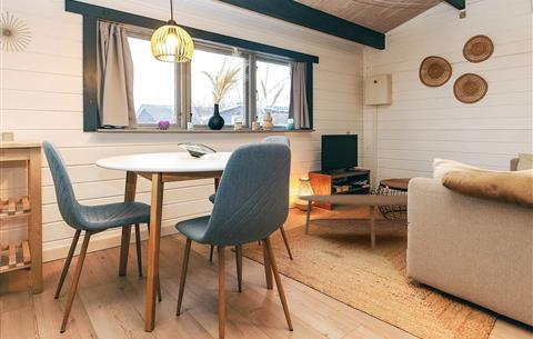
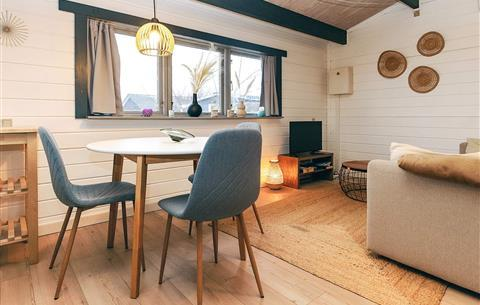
- coffee table (365, 219)
